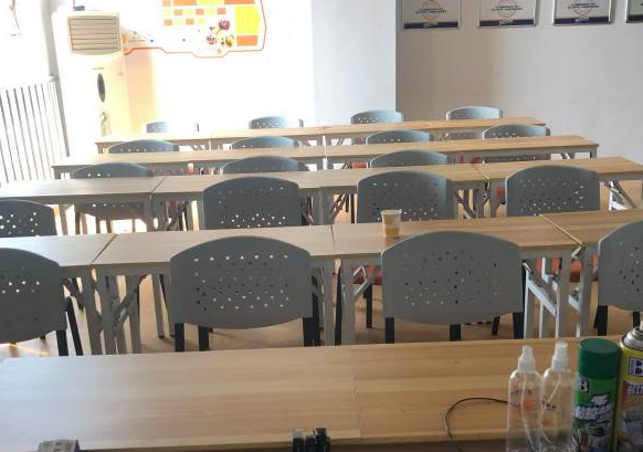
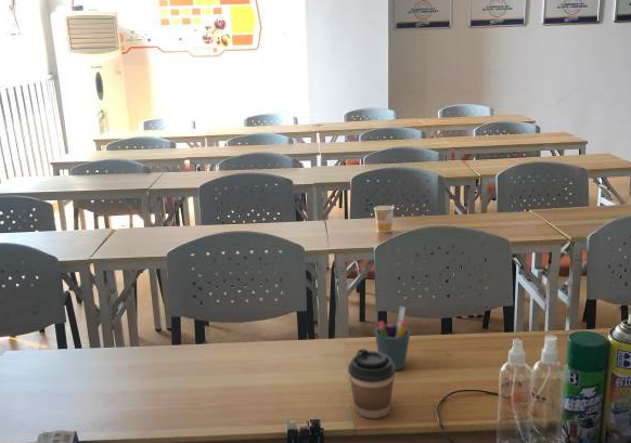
+ pen holder (392, 339)
+ coffee cup (372, 381)
